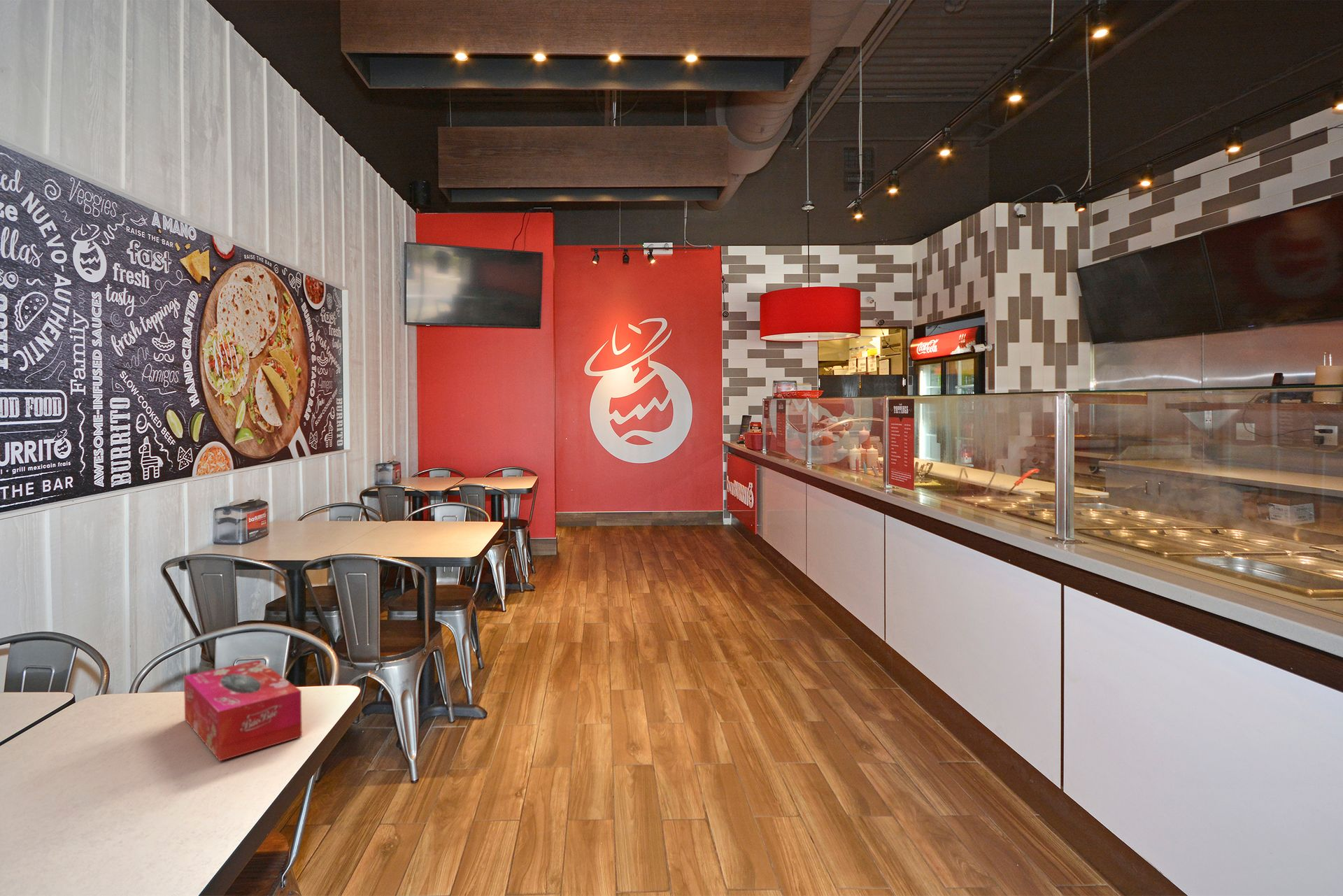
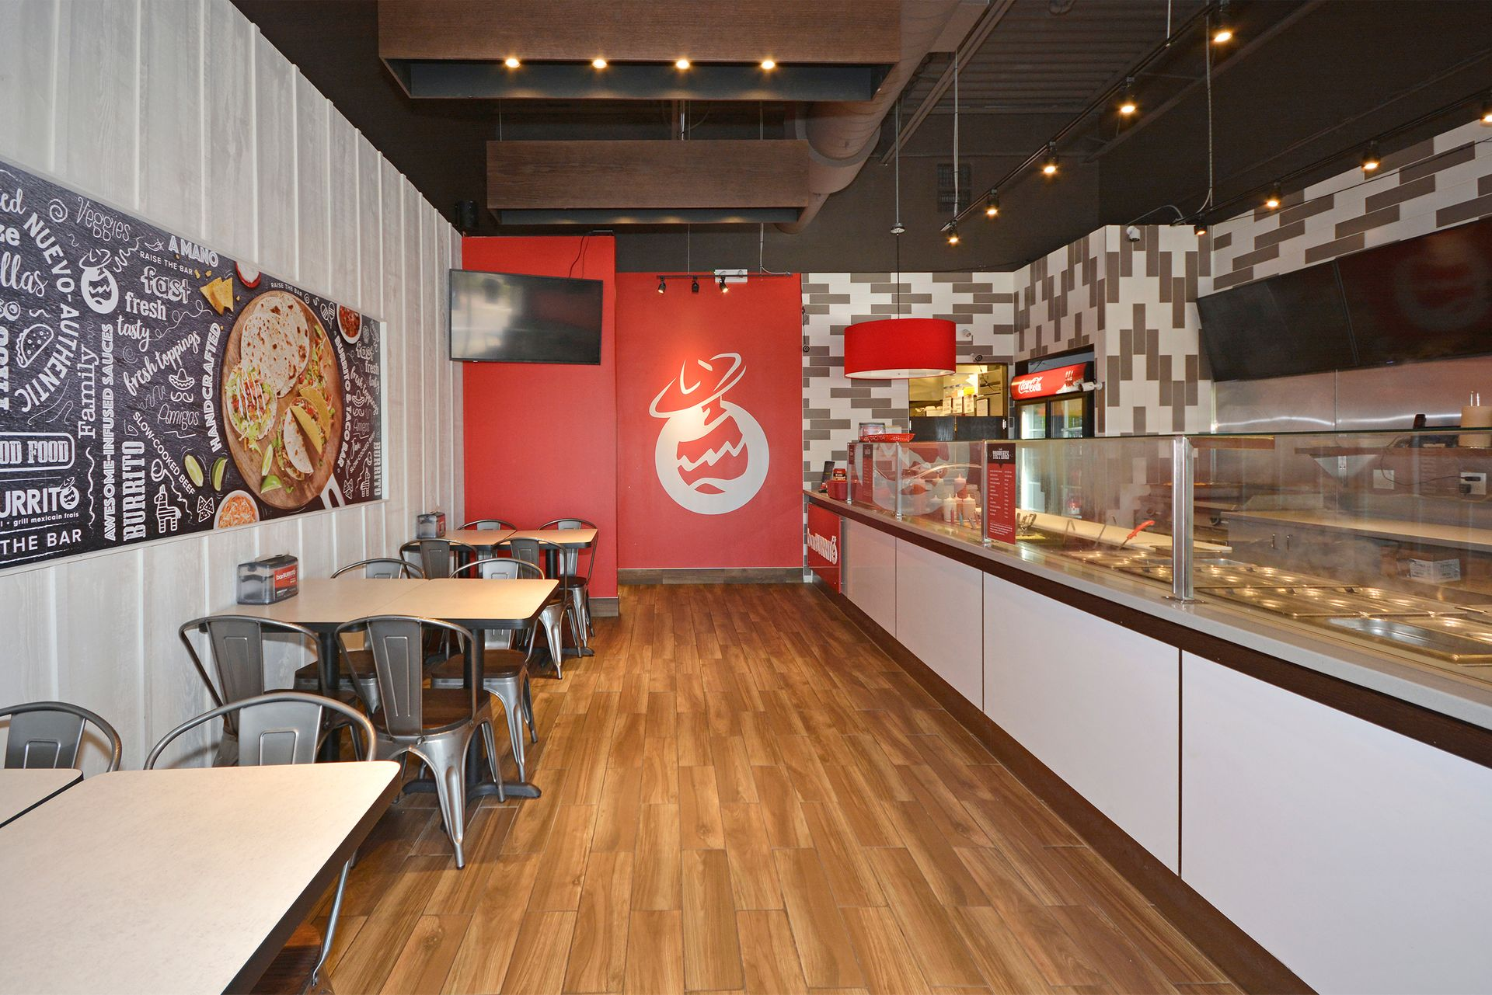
- tissue box (241, 705)
